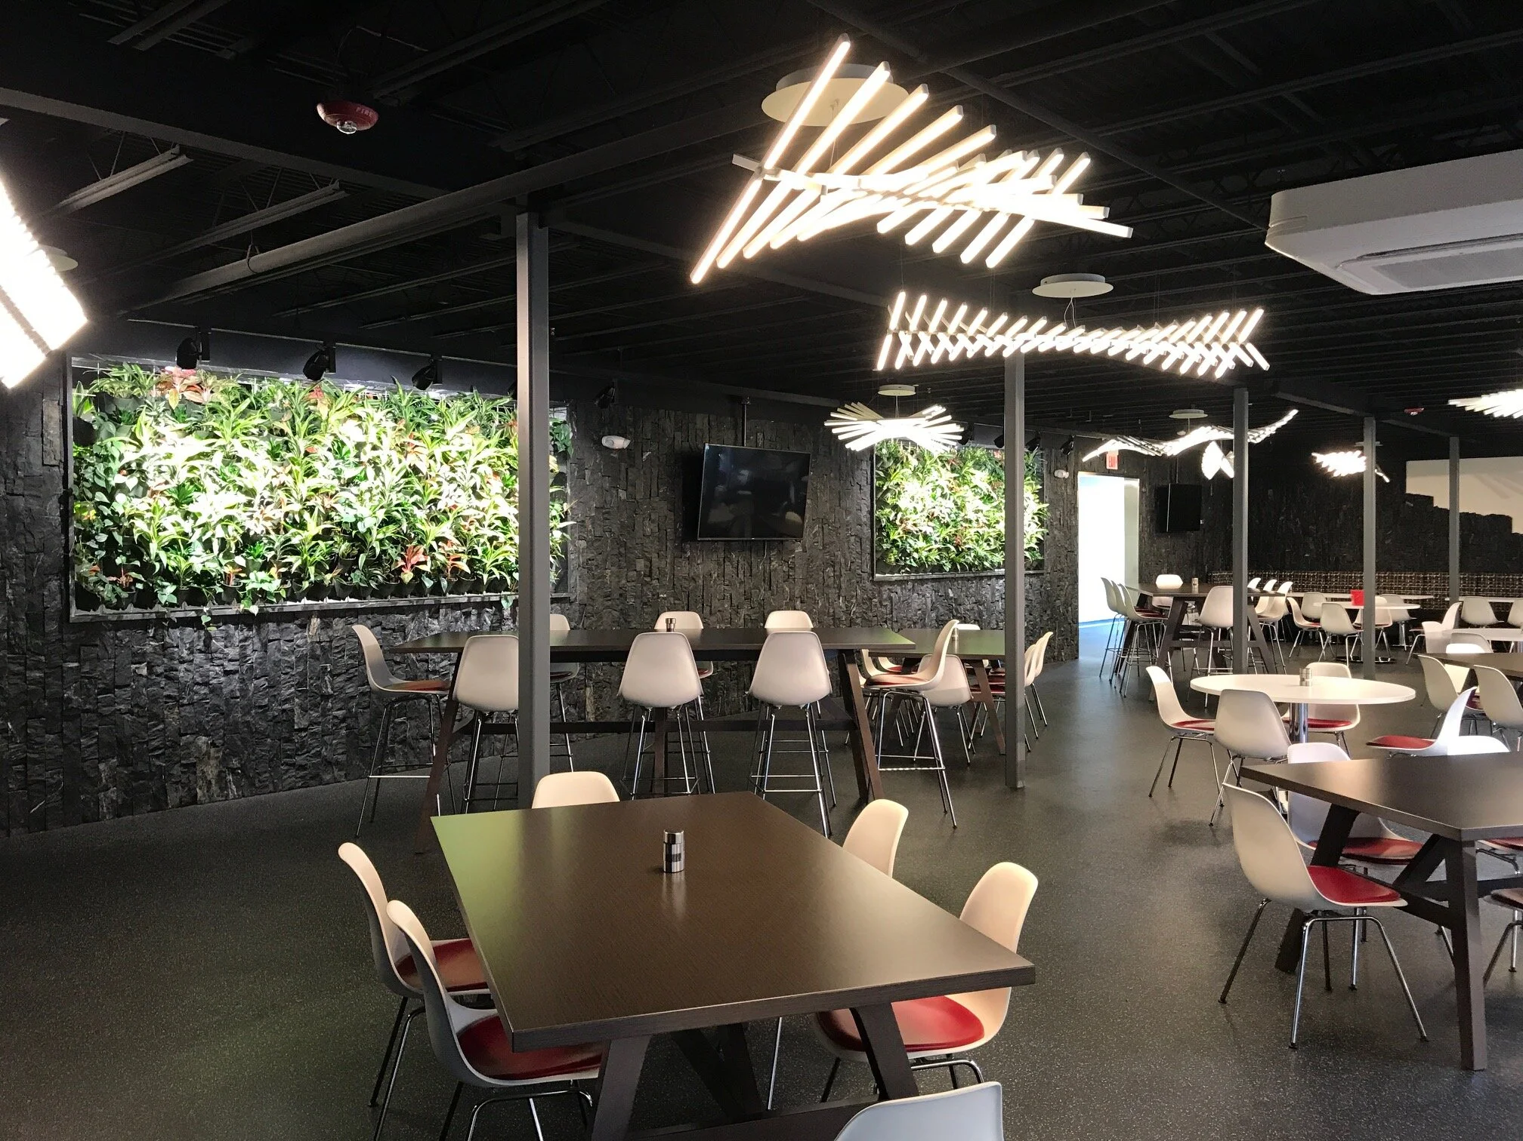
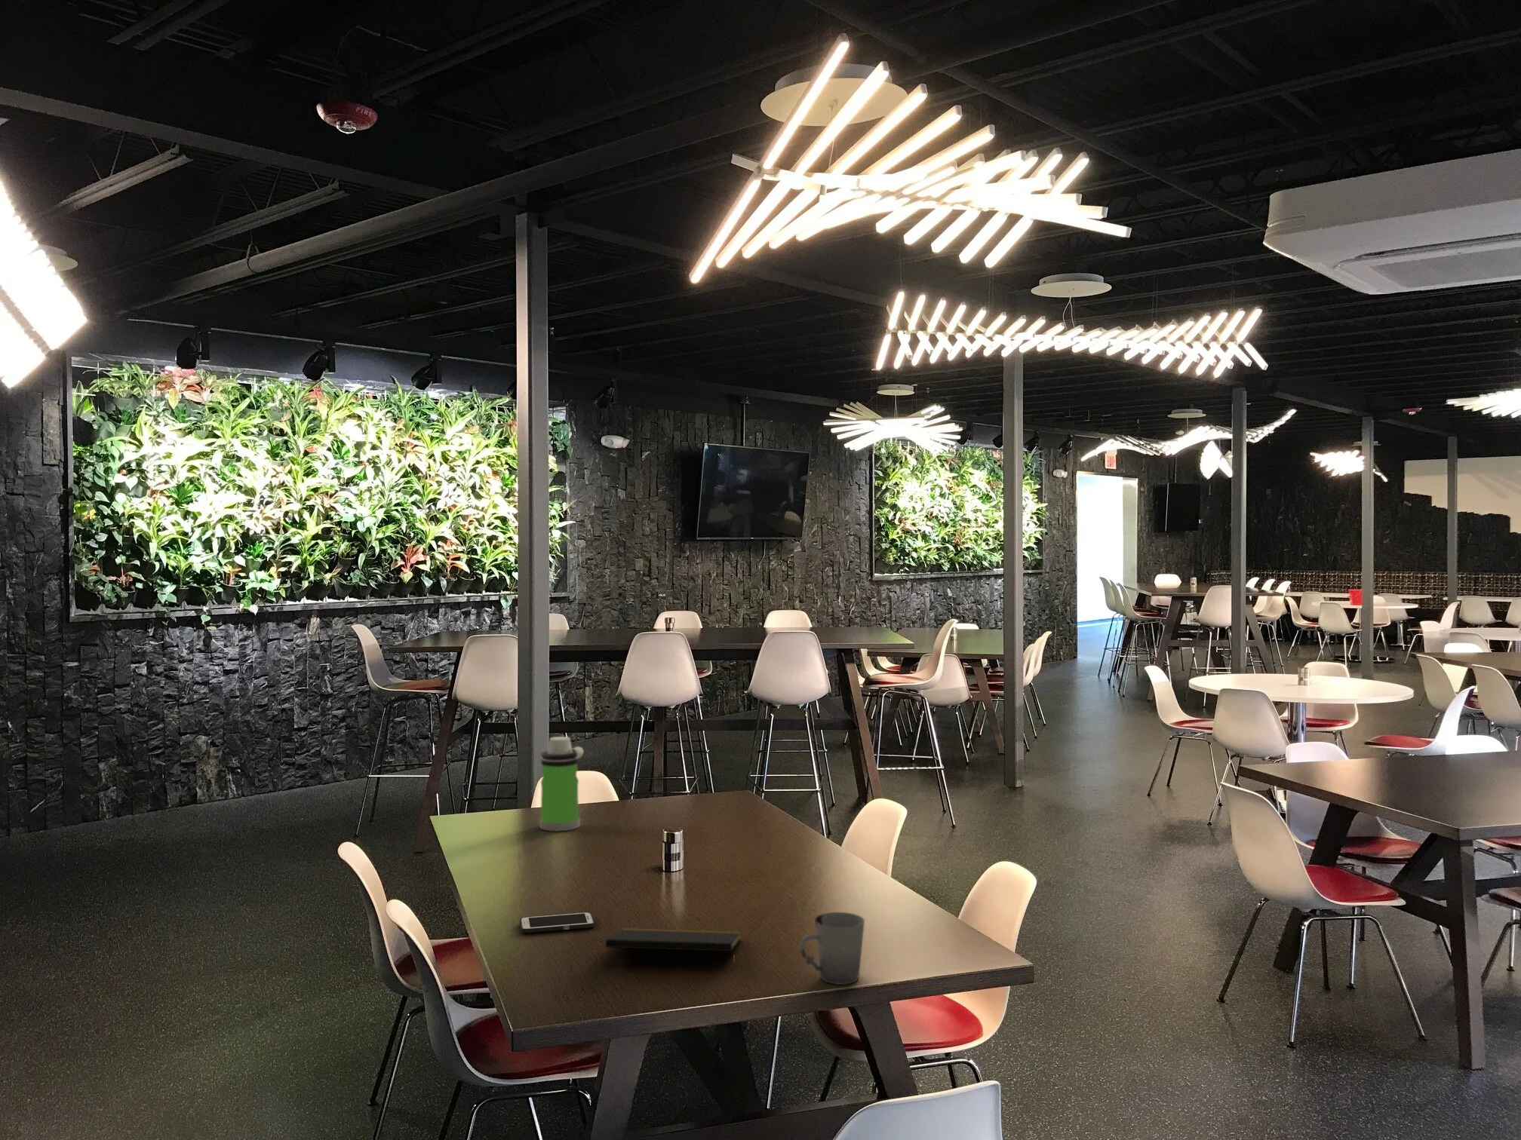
+ cup (831, 950)
+ water bottle (560, 782)
+ notepad (675, 939)
+ cell phone (557, 922)
